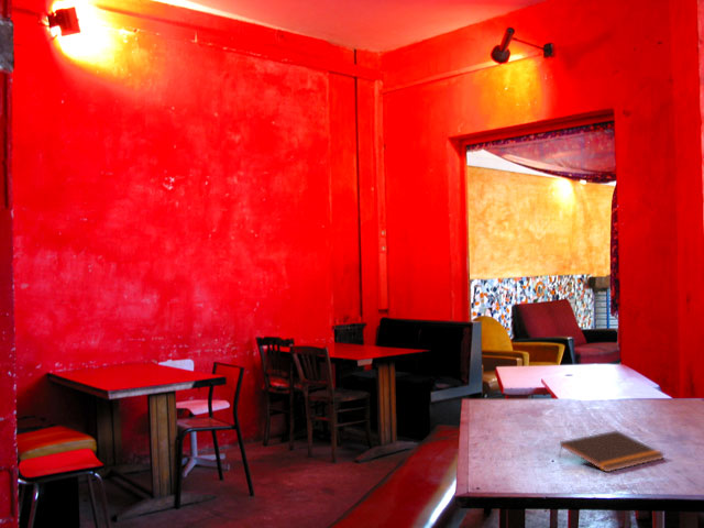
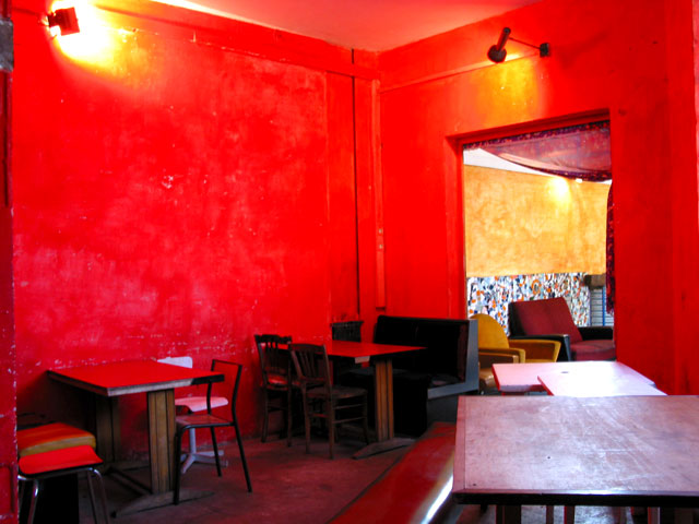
- notepad (612, 450)
